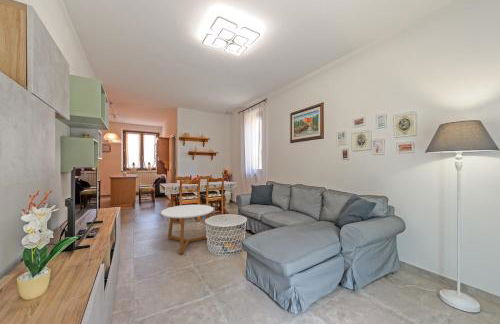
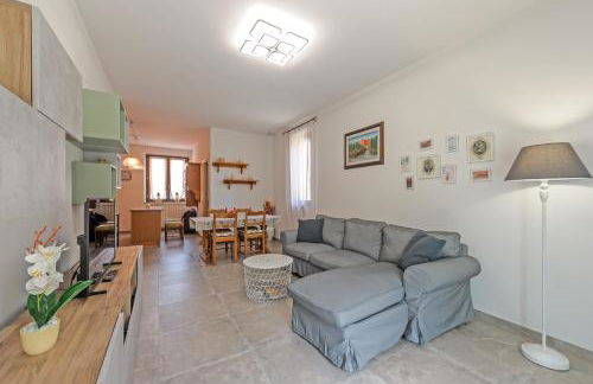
- coffee table (183, 226)
